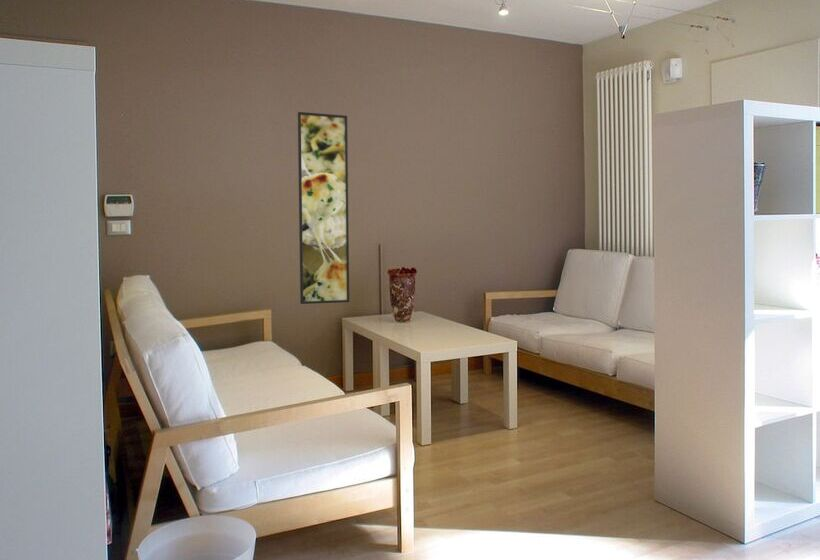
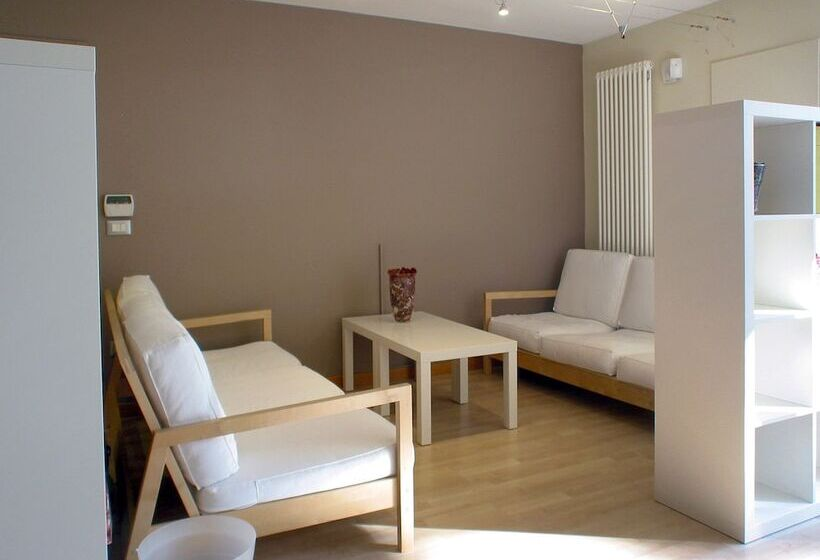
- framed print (324, 208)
